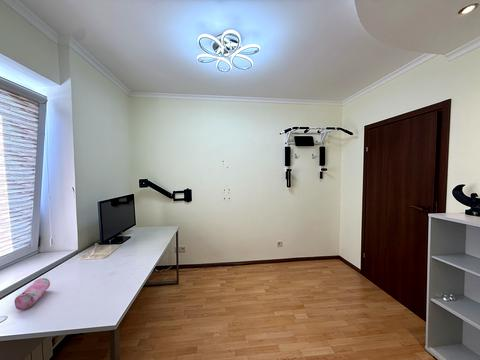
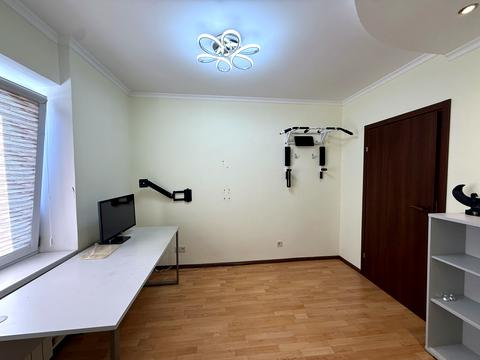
- pencil case (33, 292)
